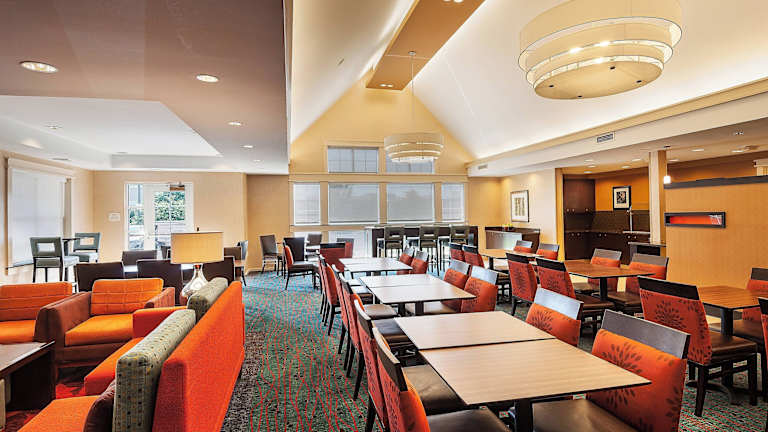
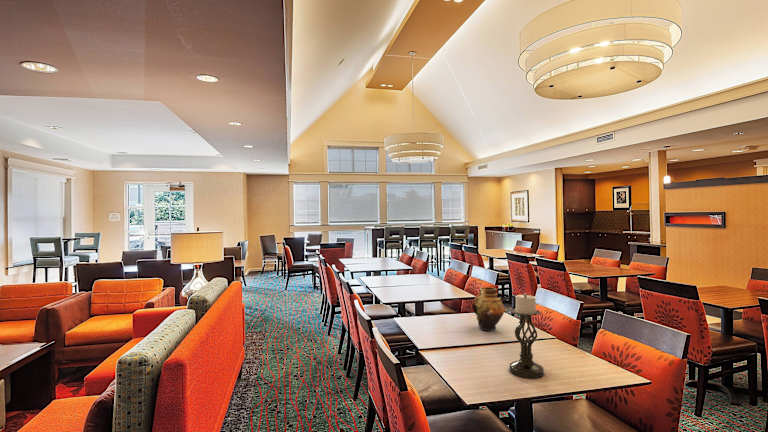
+ vase (489, 308)
+ candle holder (525, 332)
